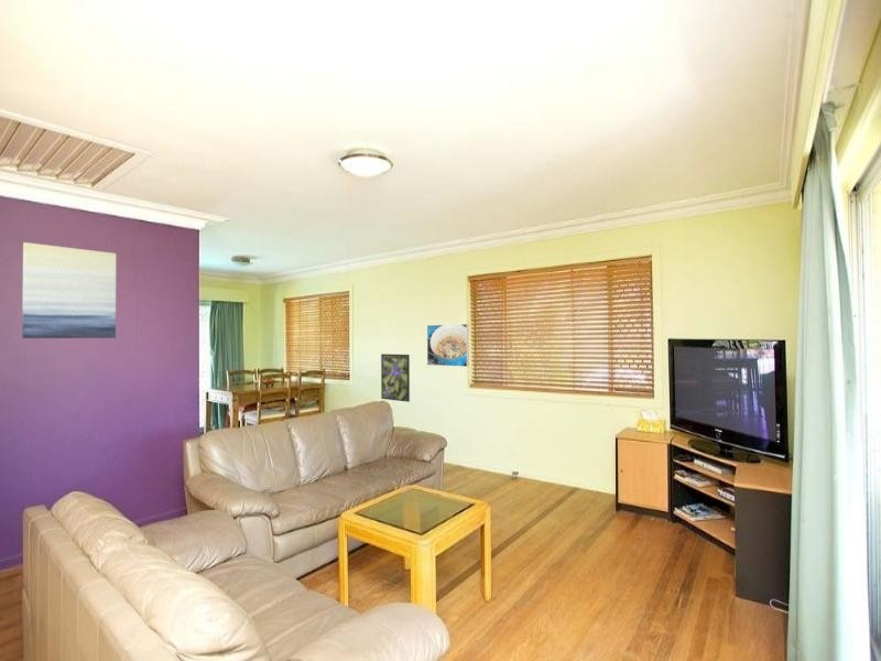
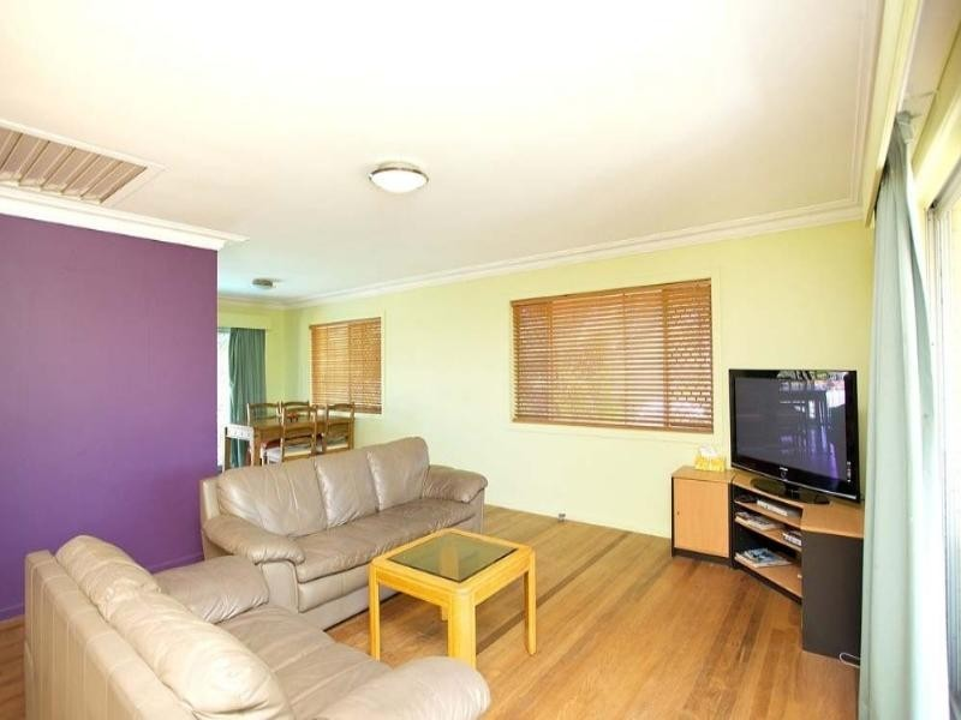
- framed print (447, 345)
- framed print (394, 377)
- wall art (72, 293)
